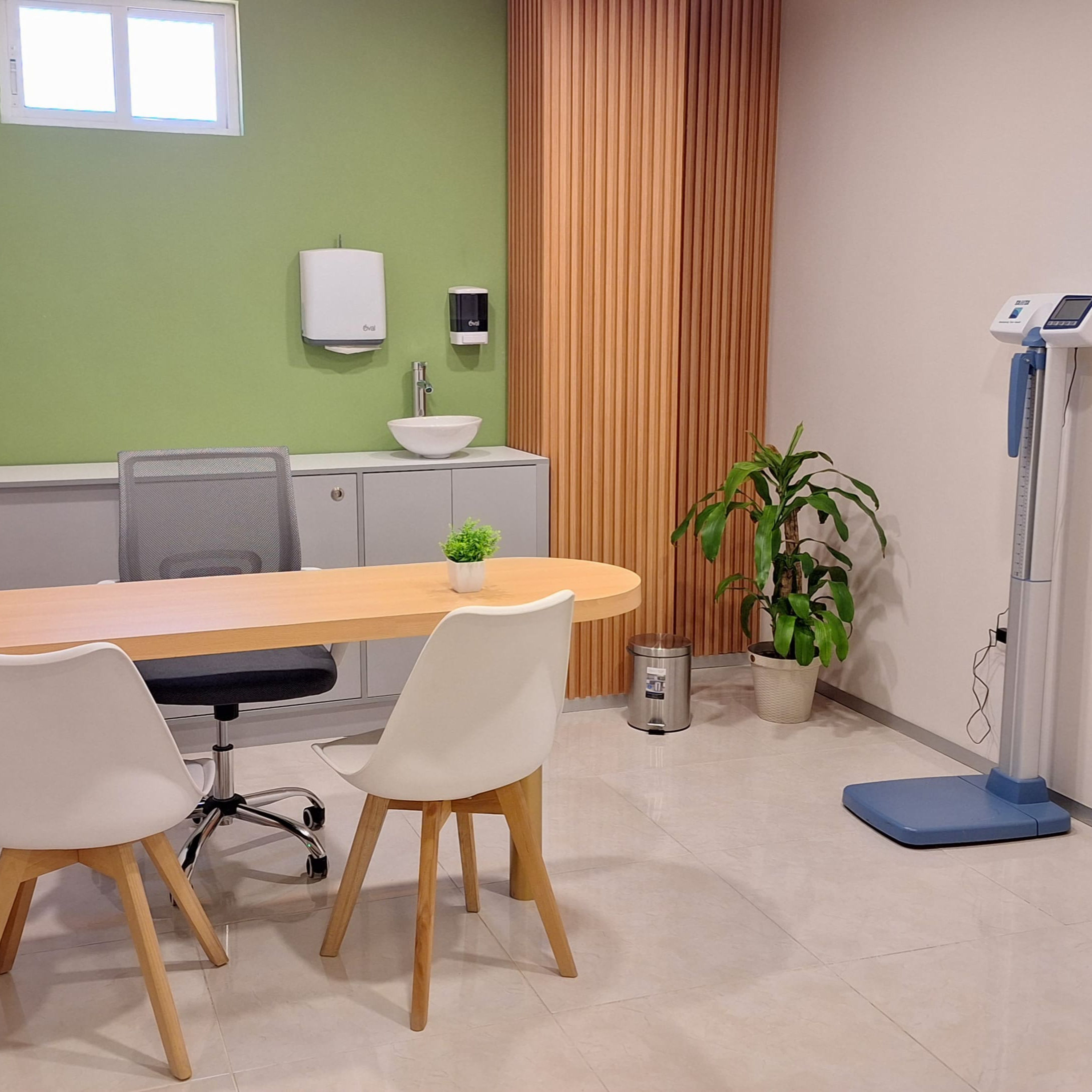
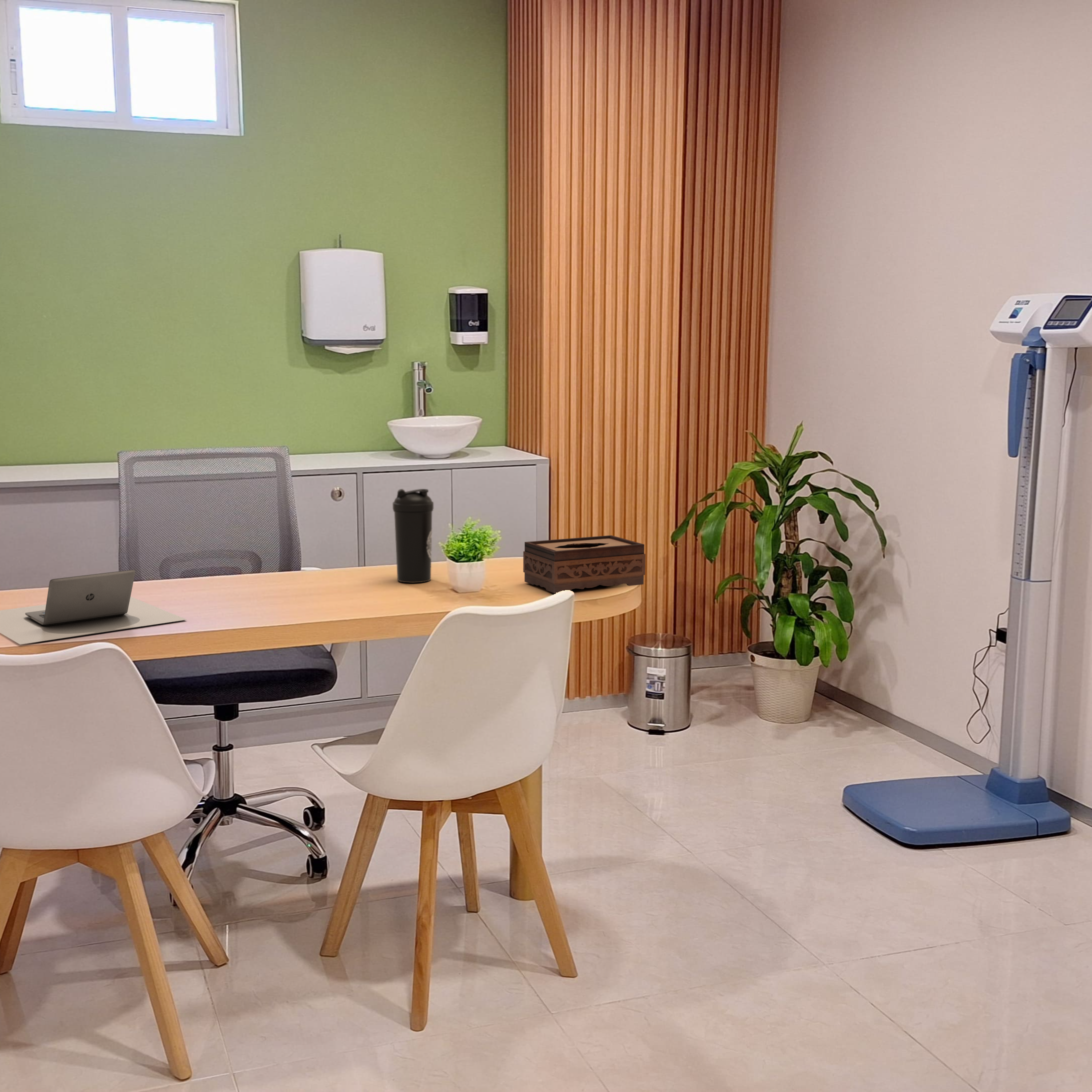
+ laptop (76, 592)
+ tissue box (584, 563)
+ water bottle (413, 534)
